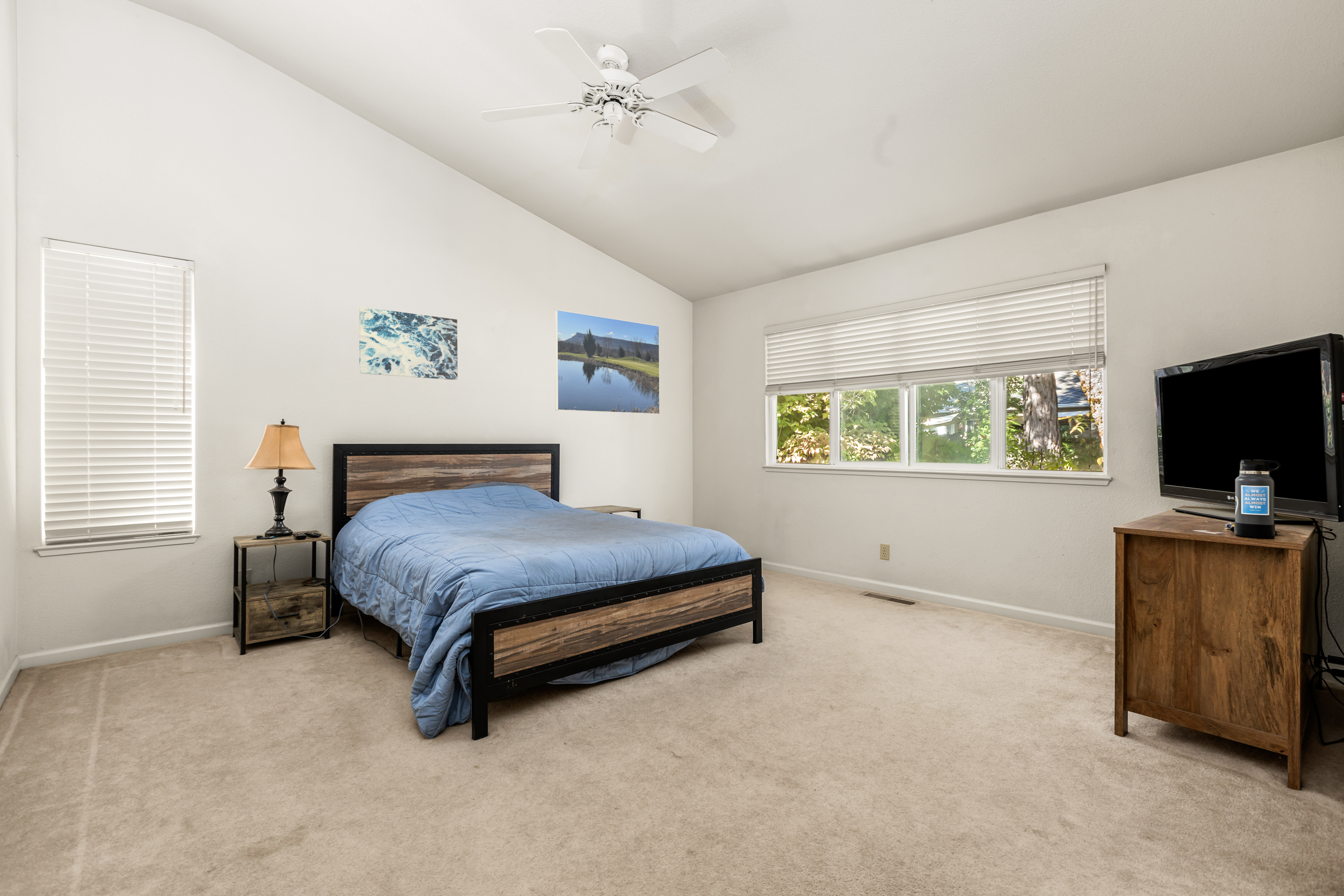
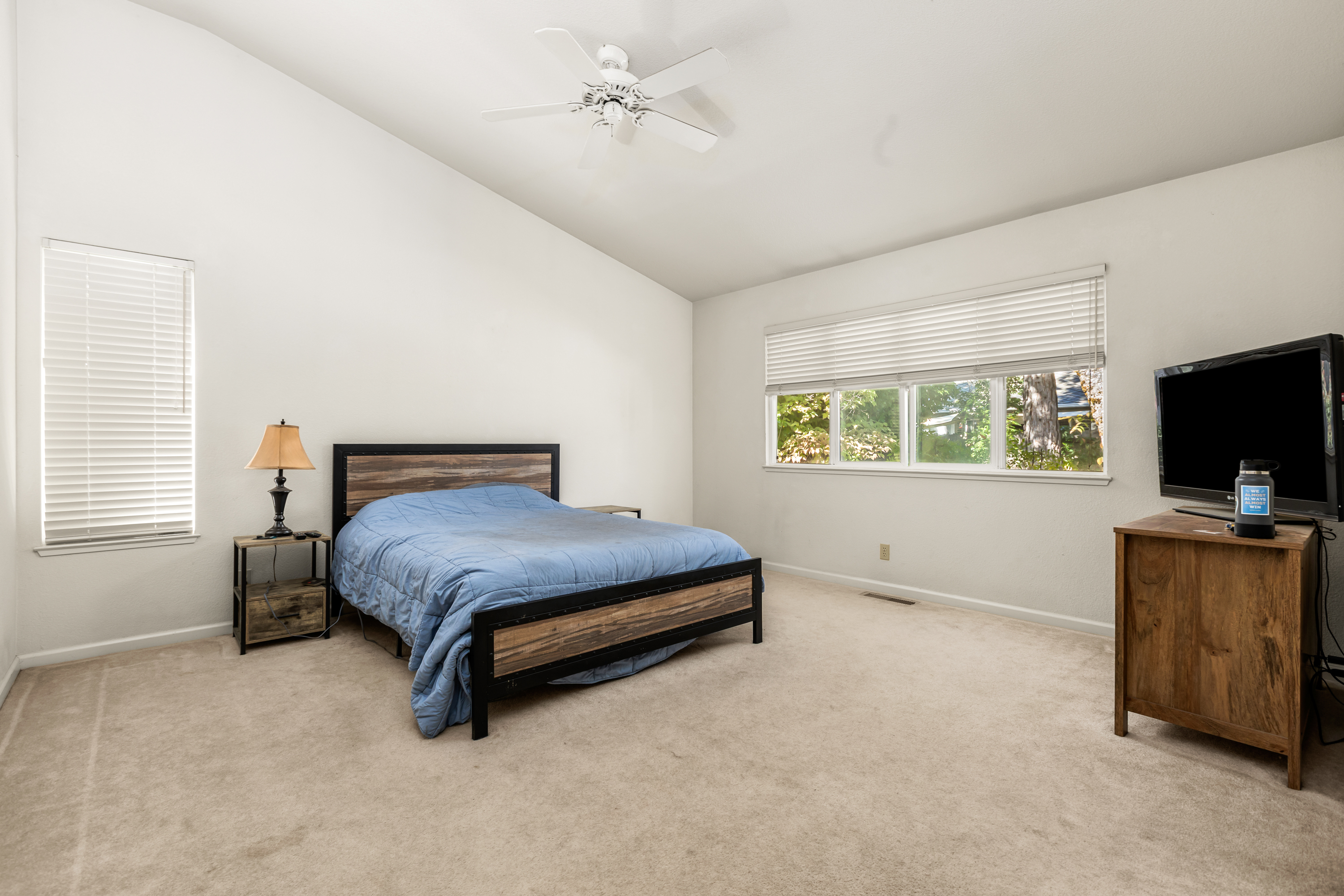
- wall art (410, 345)
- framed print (611, 365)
